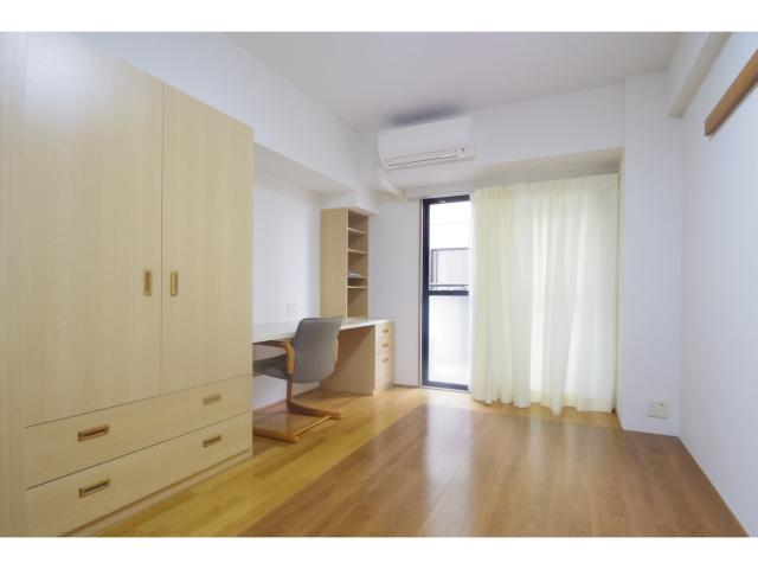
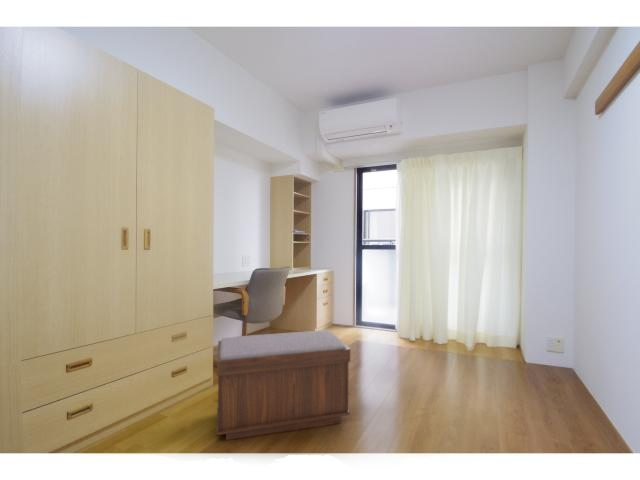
+ bench (281, 378)
